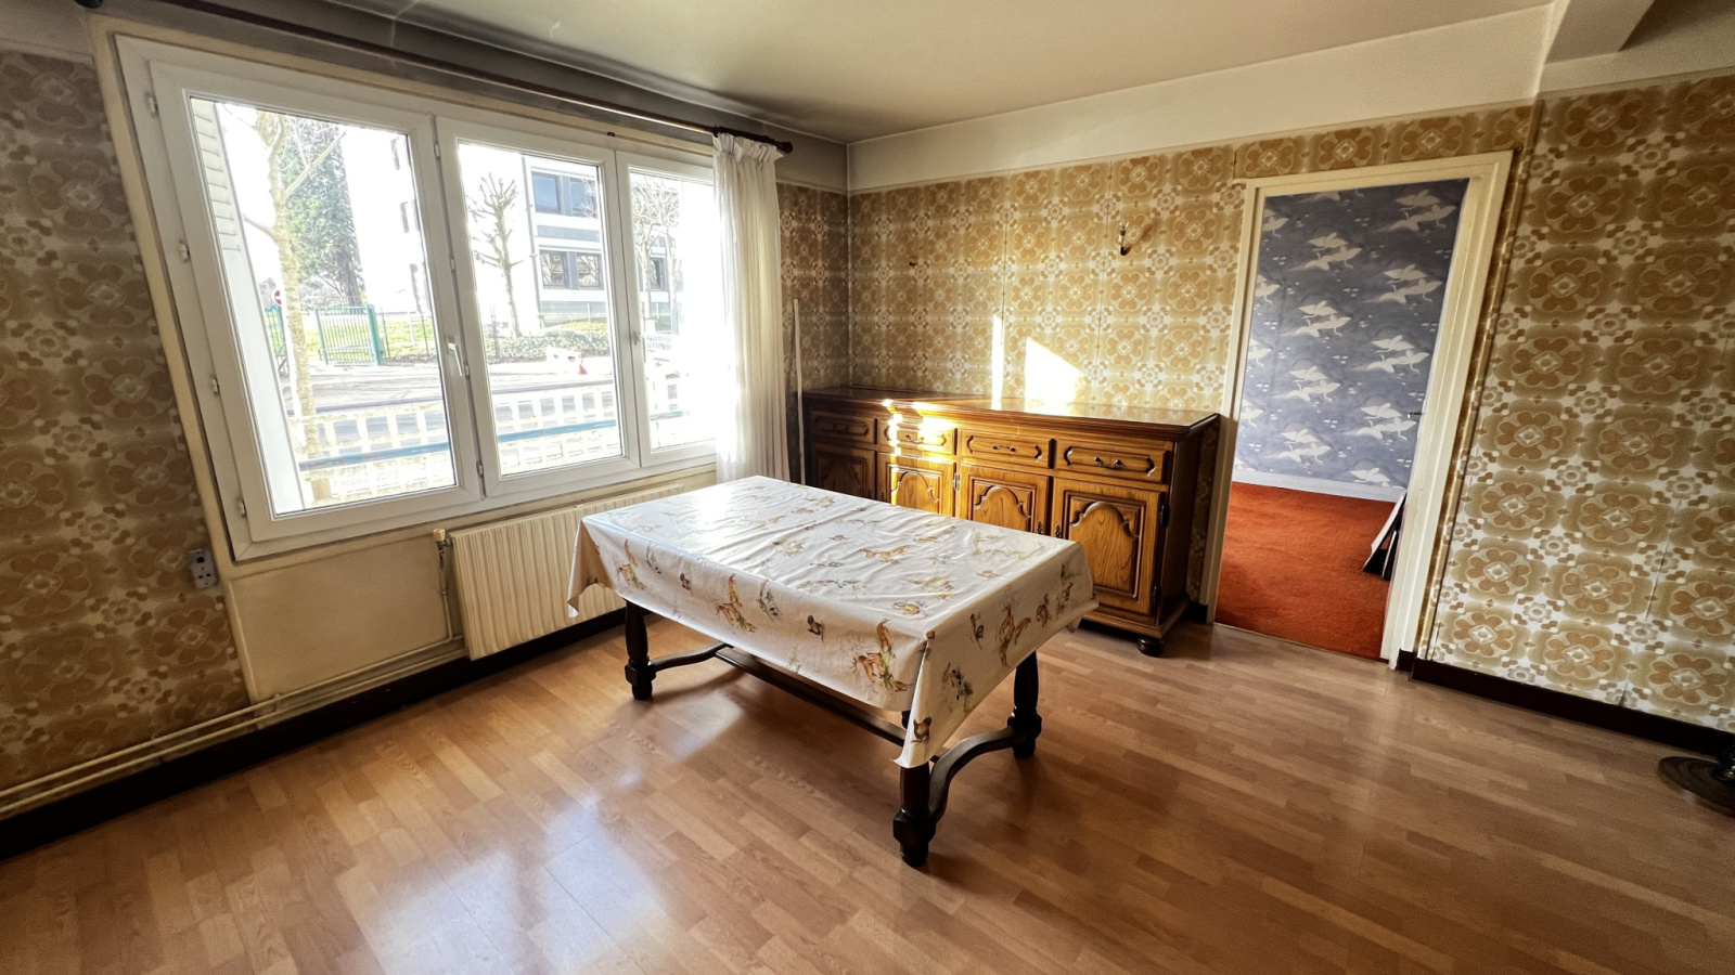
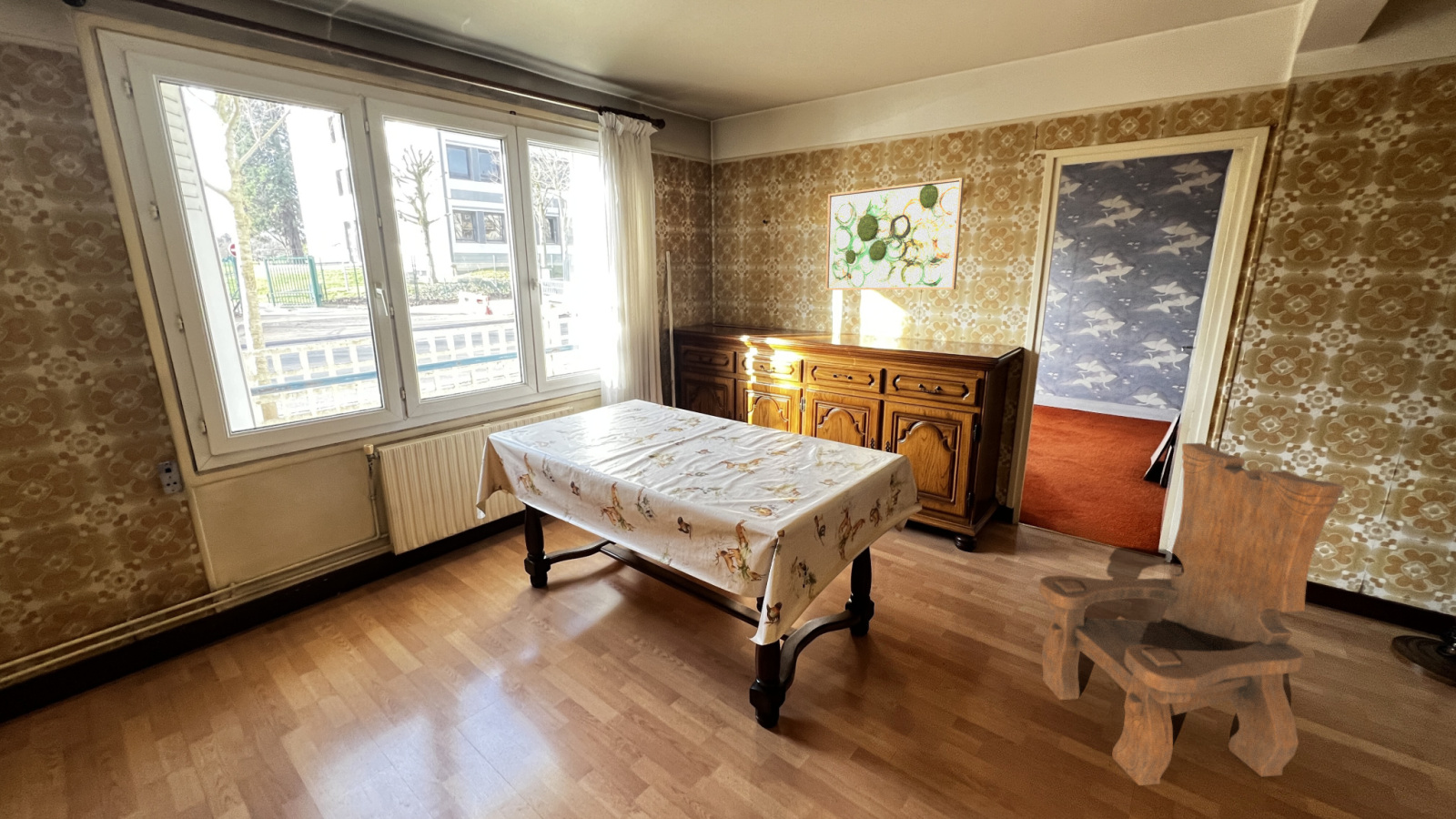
+ wooden chair (1165, 600)
+ wall art (887, 238)
